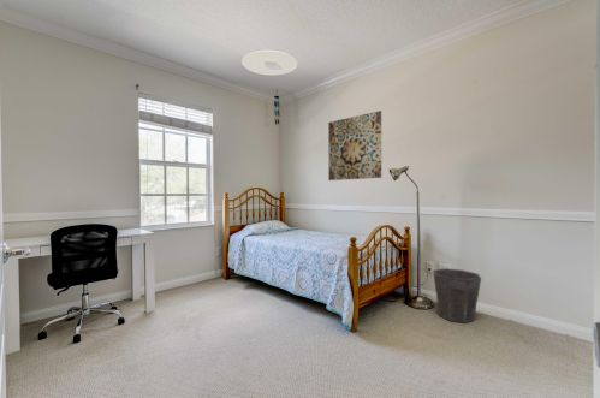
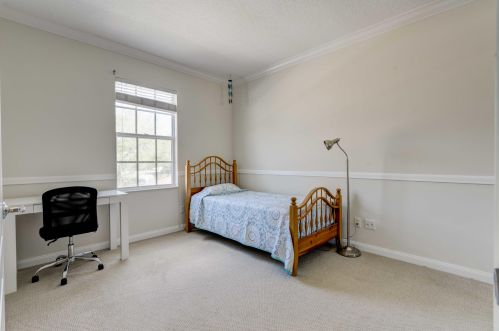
- wall art (352, 148)
- waste bin (456, 295)
- ceiling light (269, 60)
